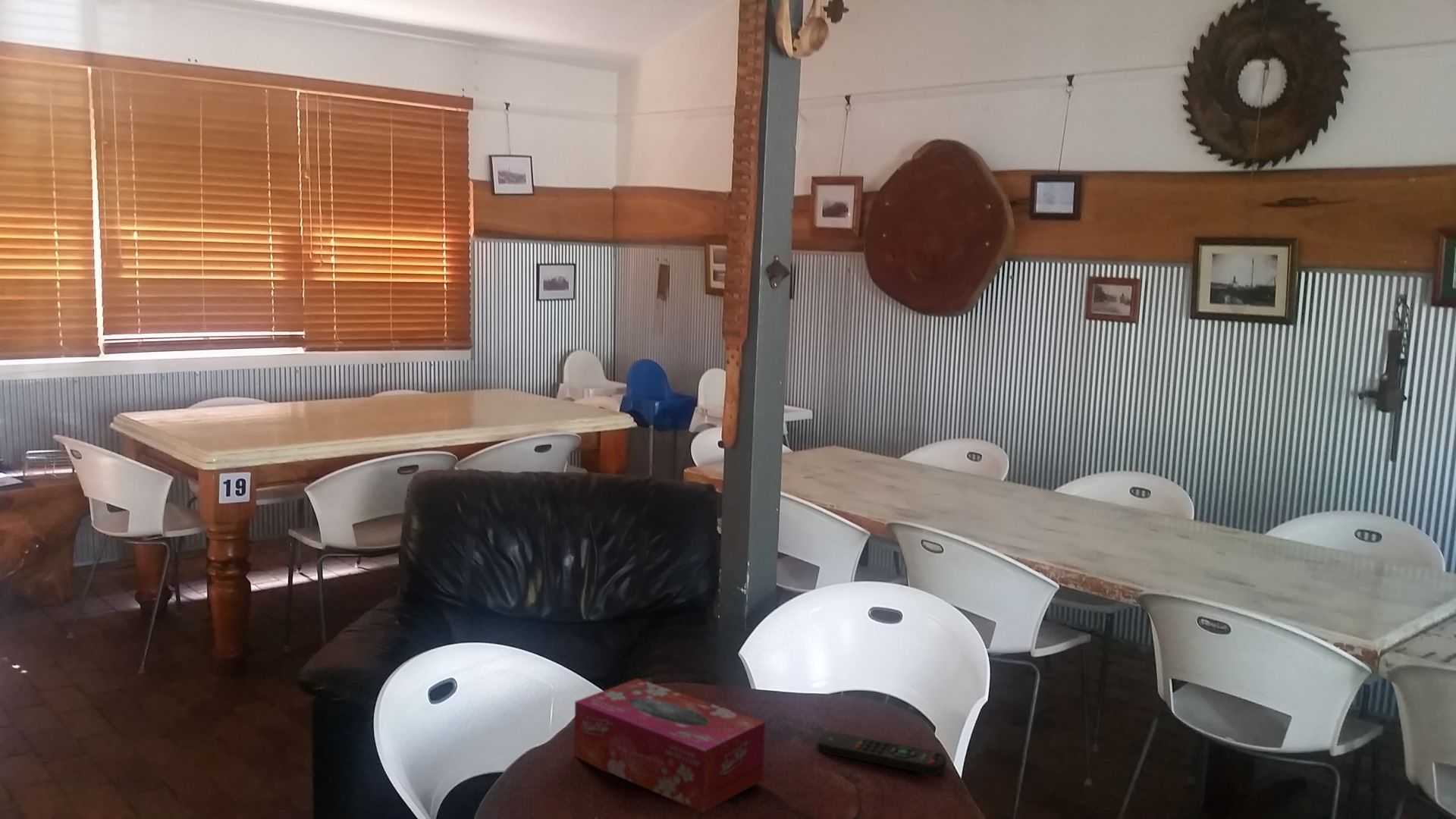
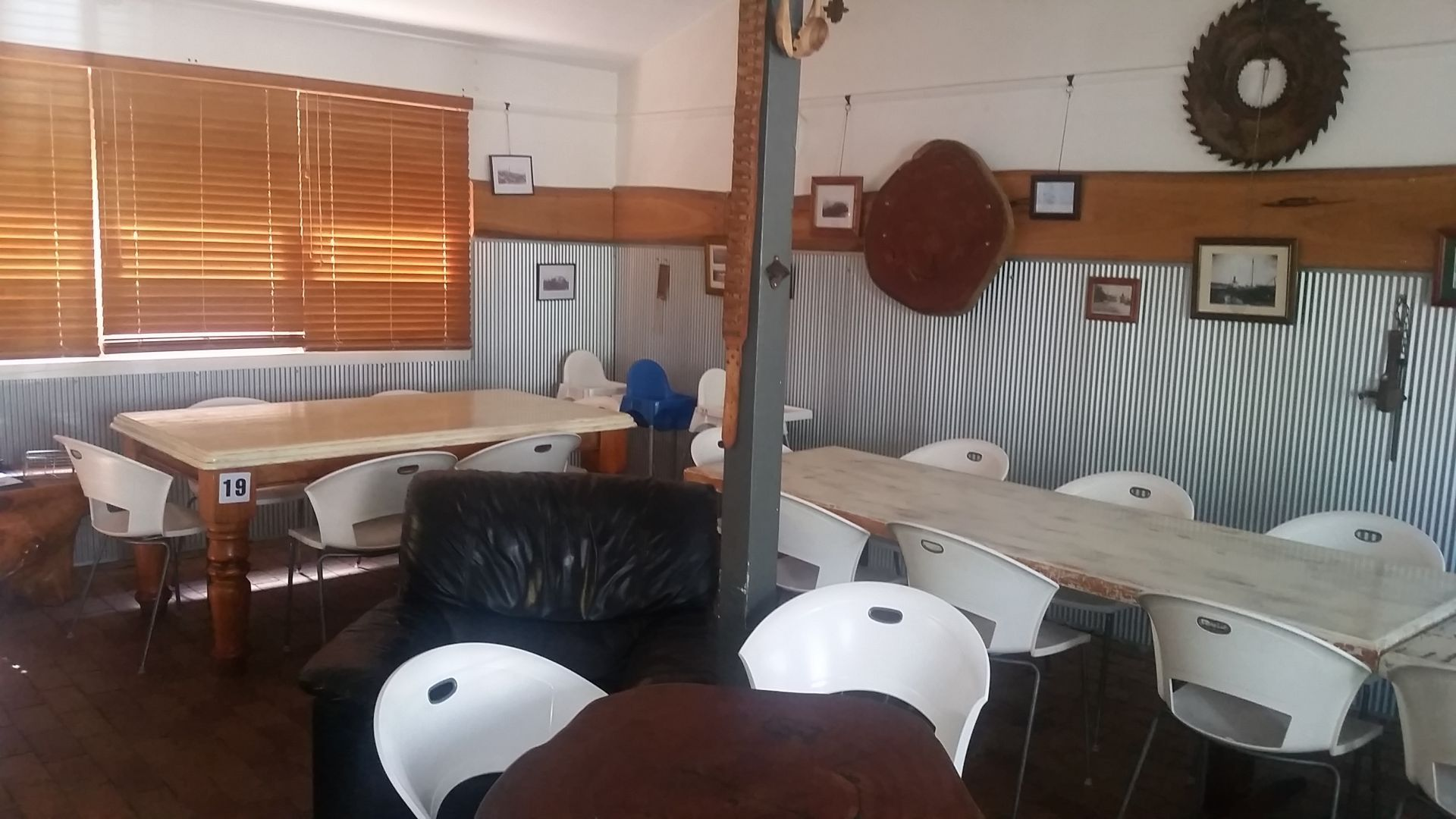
- remote control (880, 752)
- tissue box (667, 740)
